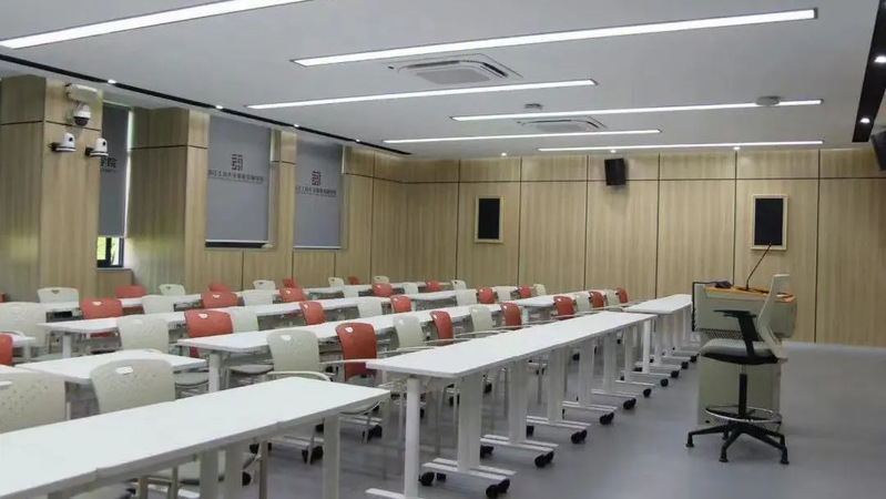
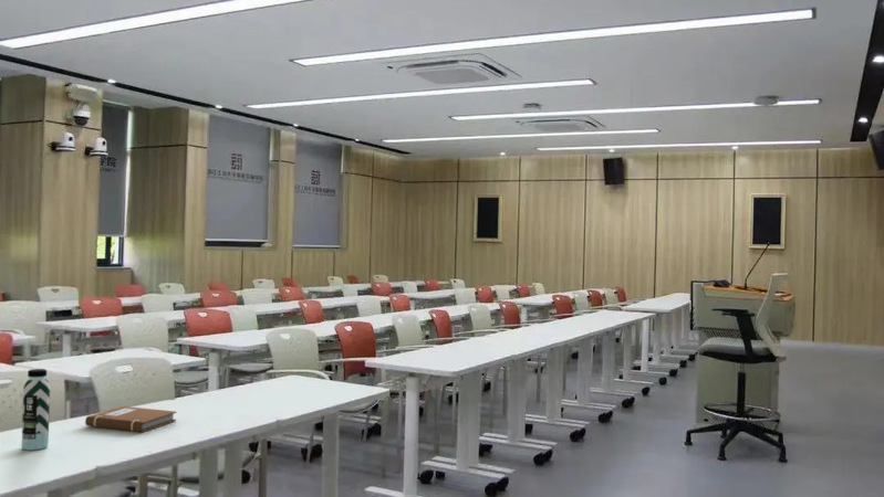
+ water bottle (35, 409)
+ notebook (129, 419)
